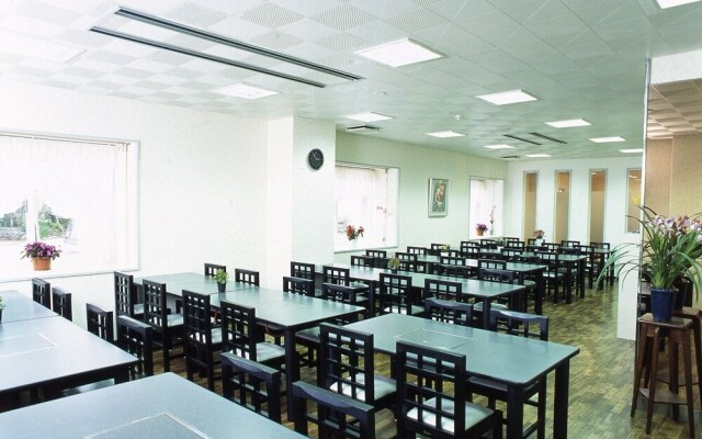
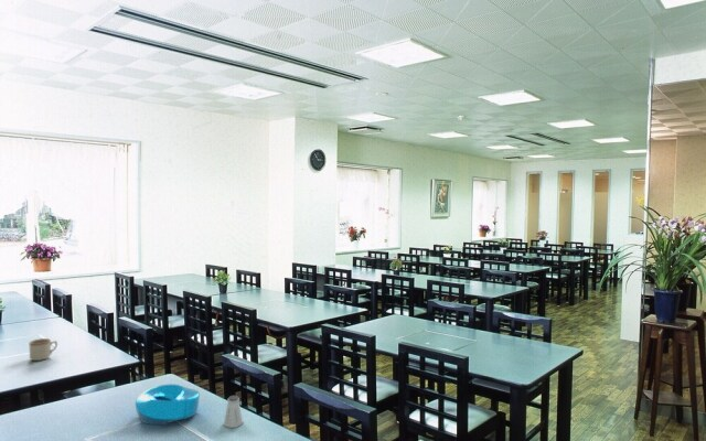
+ bowl (168, 404)
+ mug (43, 348)
+ saltshaker (233, 410)
